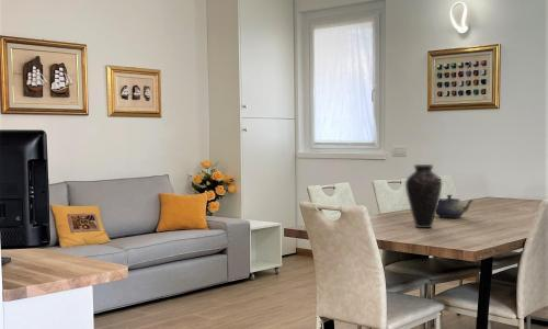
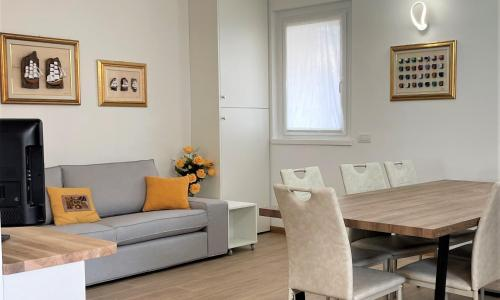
- teapot (450, 205)
- vase (423, 195)
